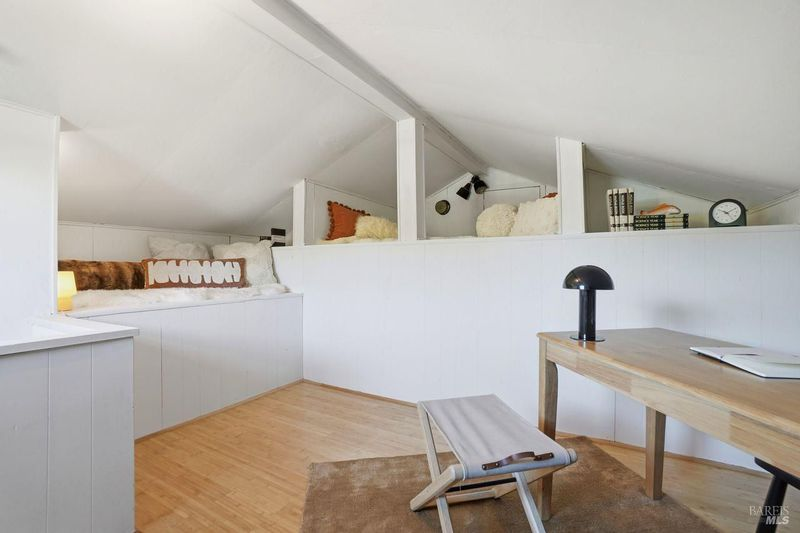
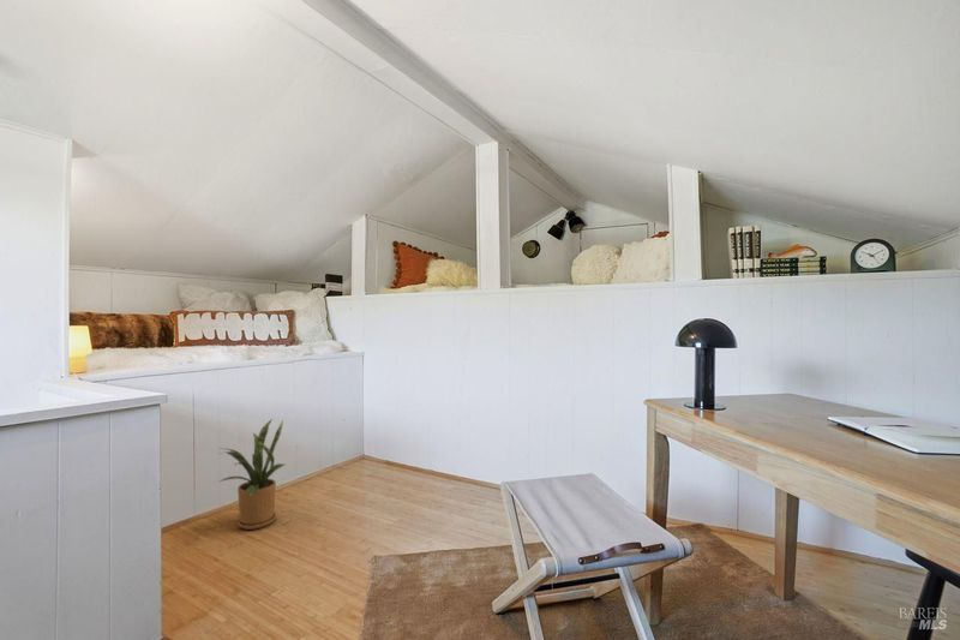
+ house plant (251, 473)
